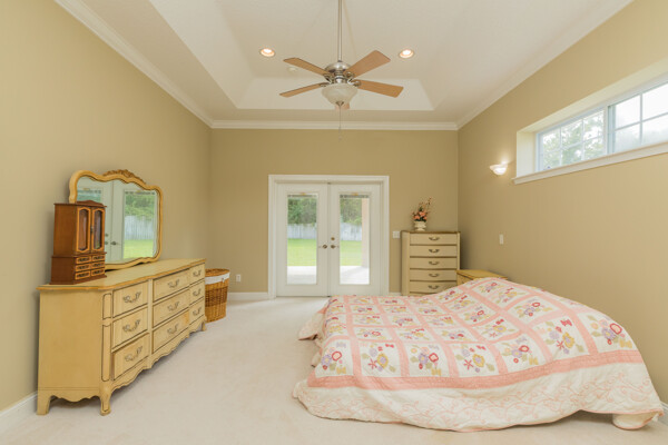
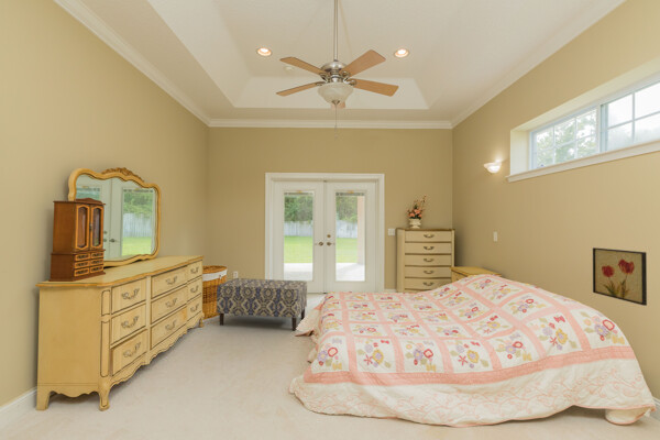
+ wall art (618, 274)
+ bench (263, 301)
